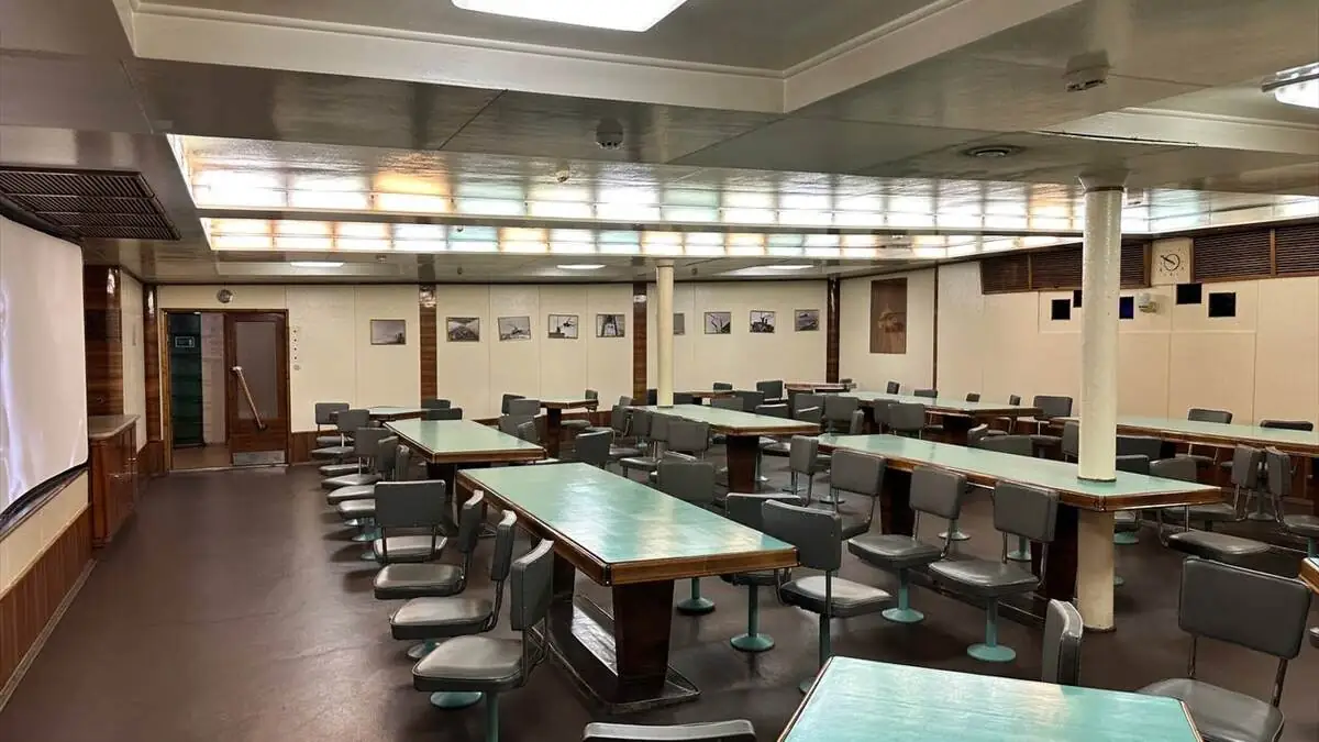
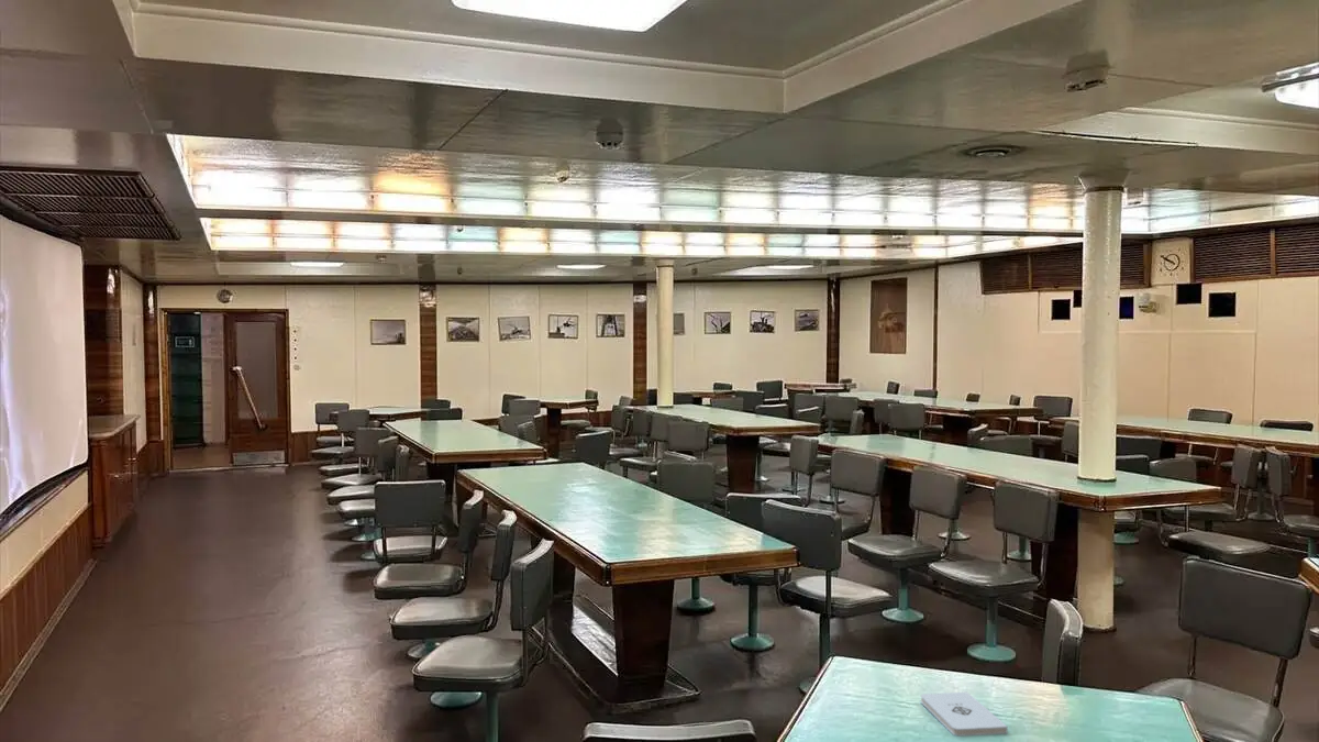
+ notepad (961, 712)
